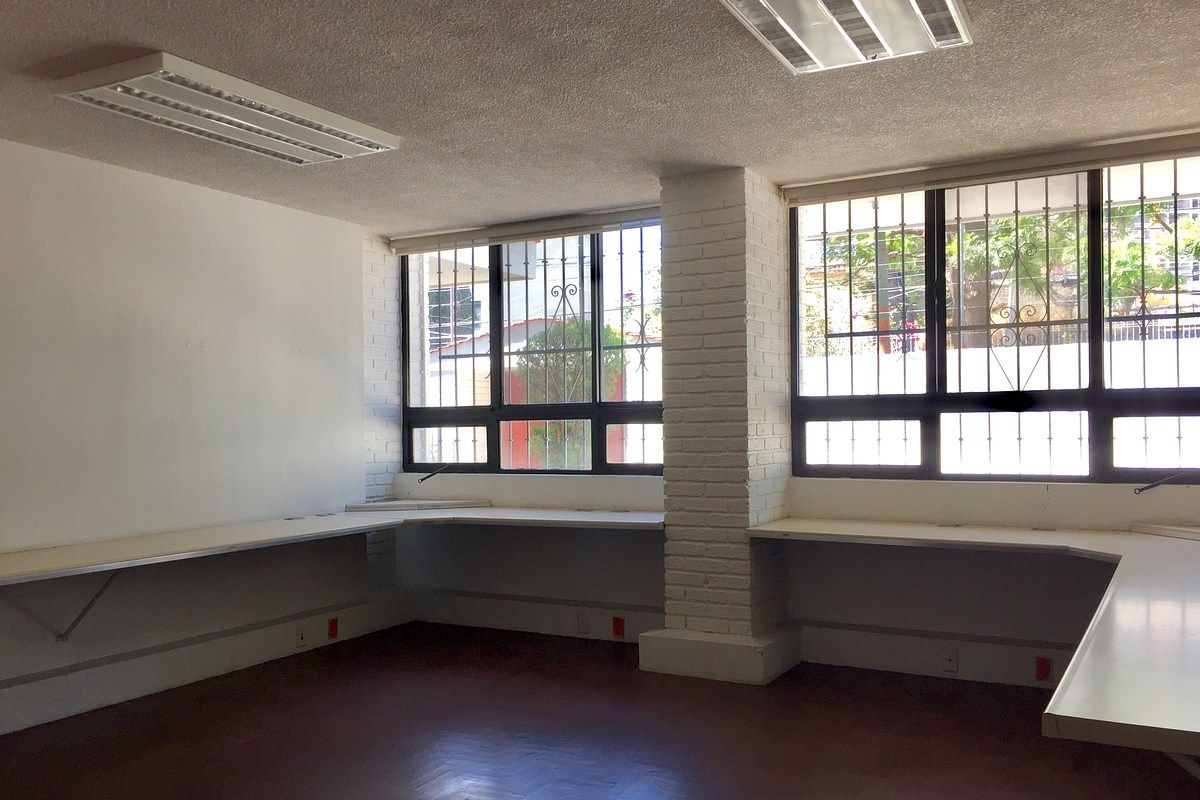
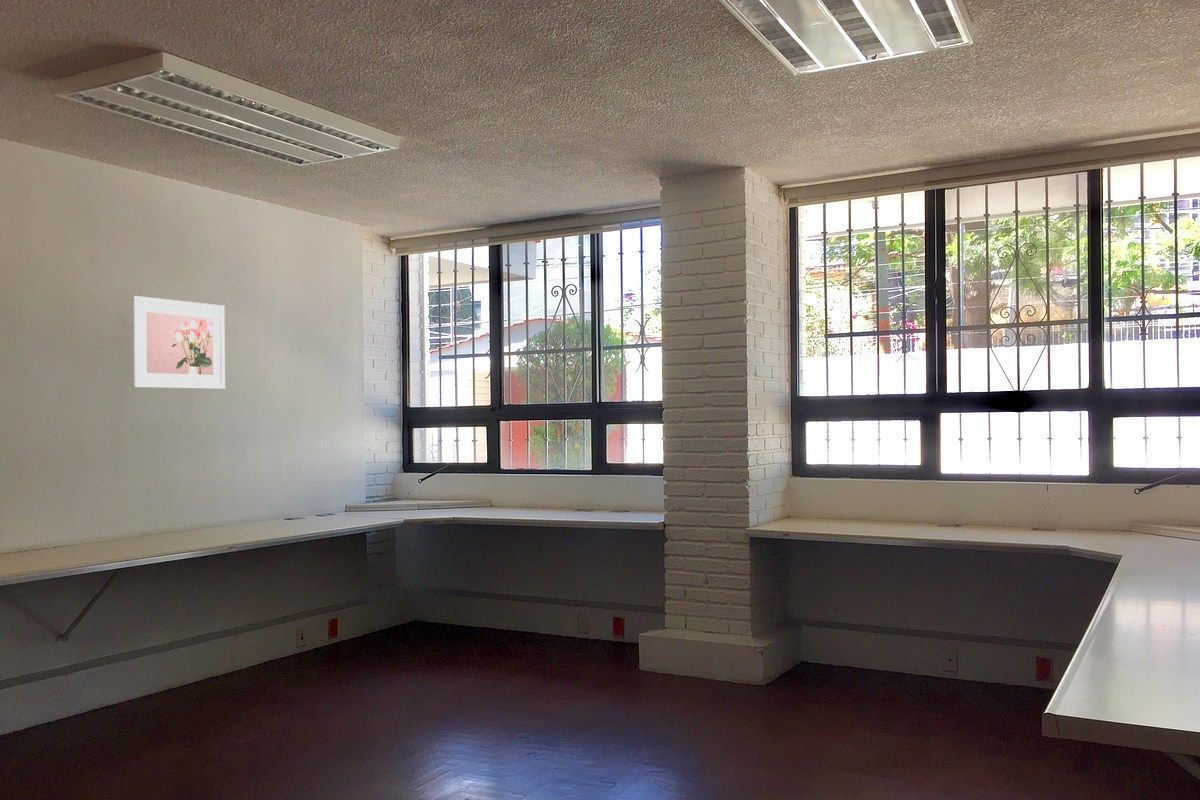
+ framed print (180, 344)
